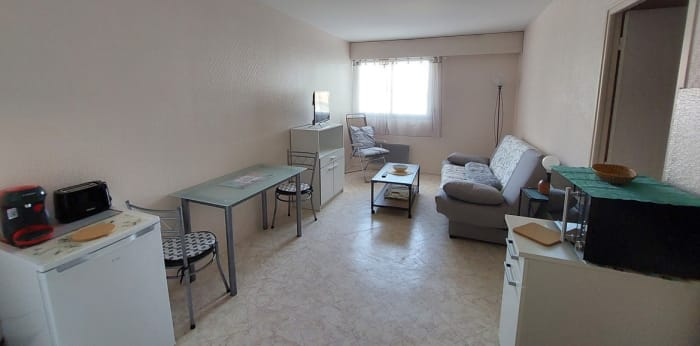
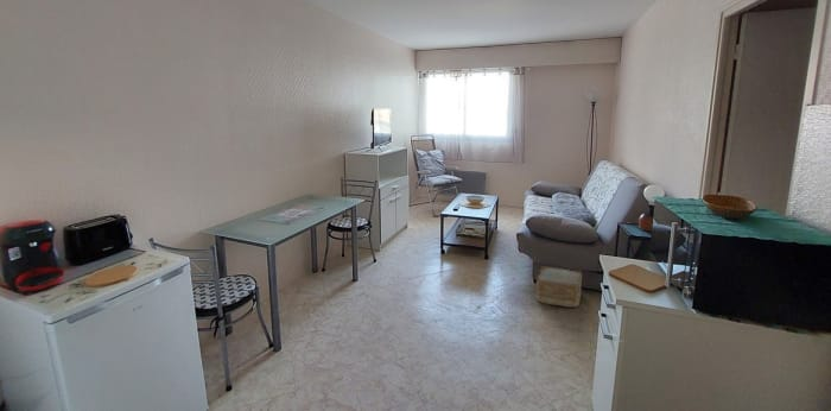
+ woven basket (557, 285)
